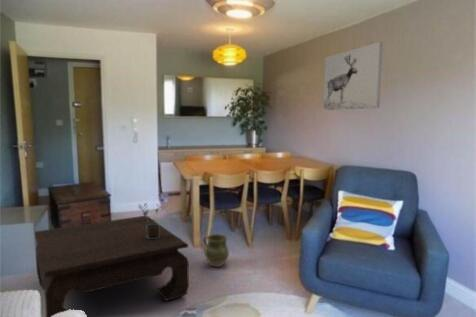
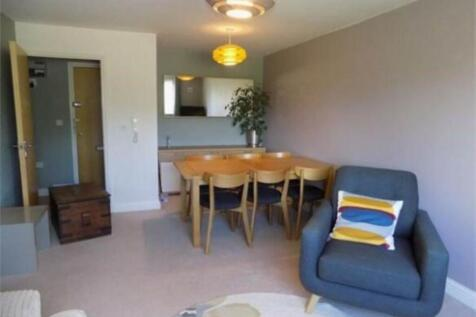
- potted plant (152, 219)
- wall art (349, 80)
- coffee table (108, 263)
- ceramic jug (215, 250)
